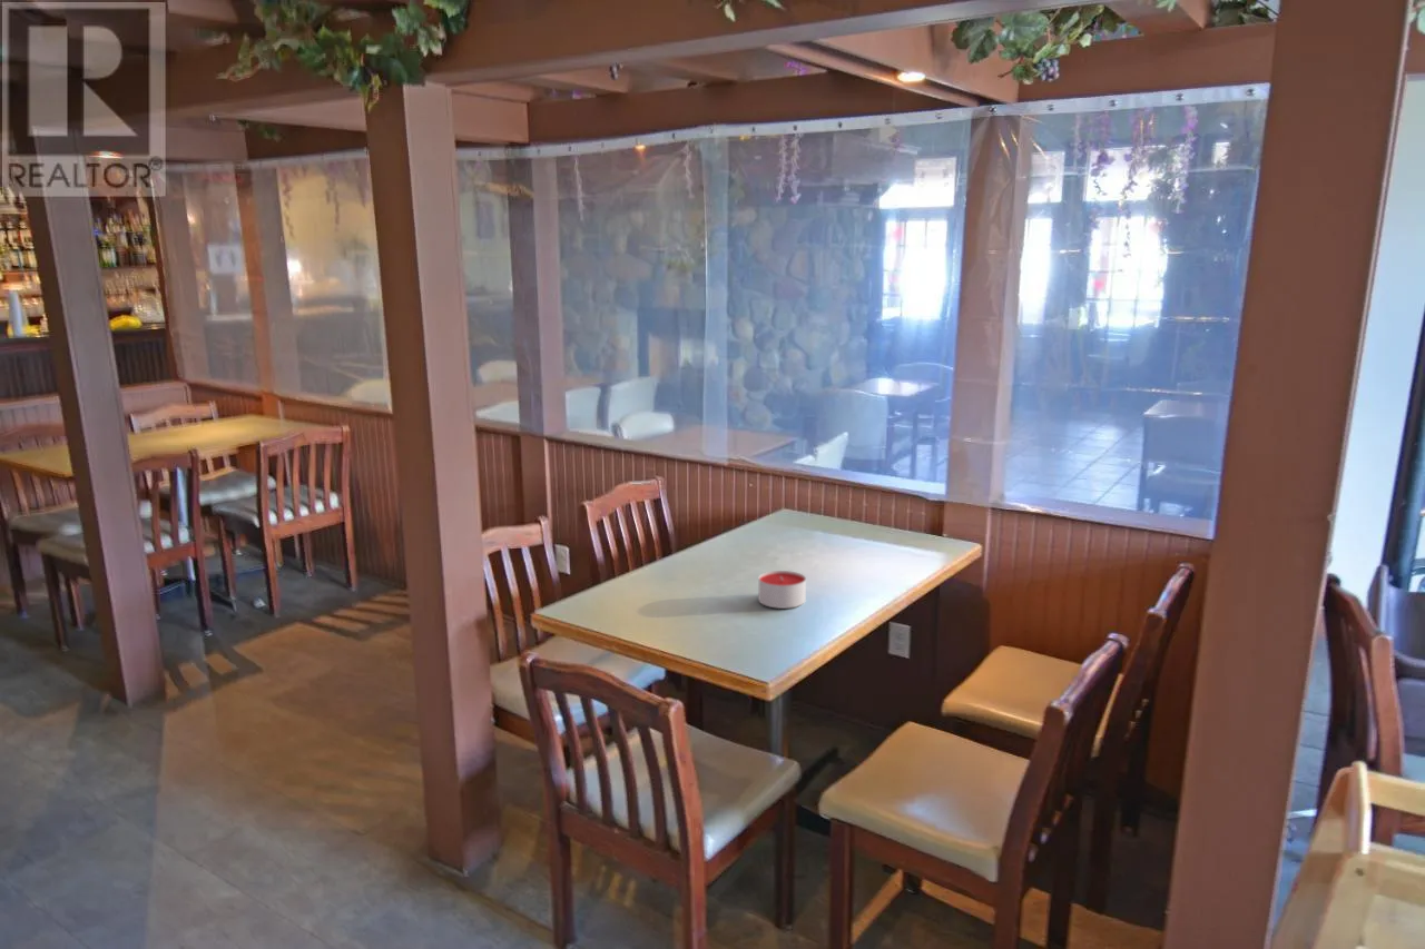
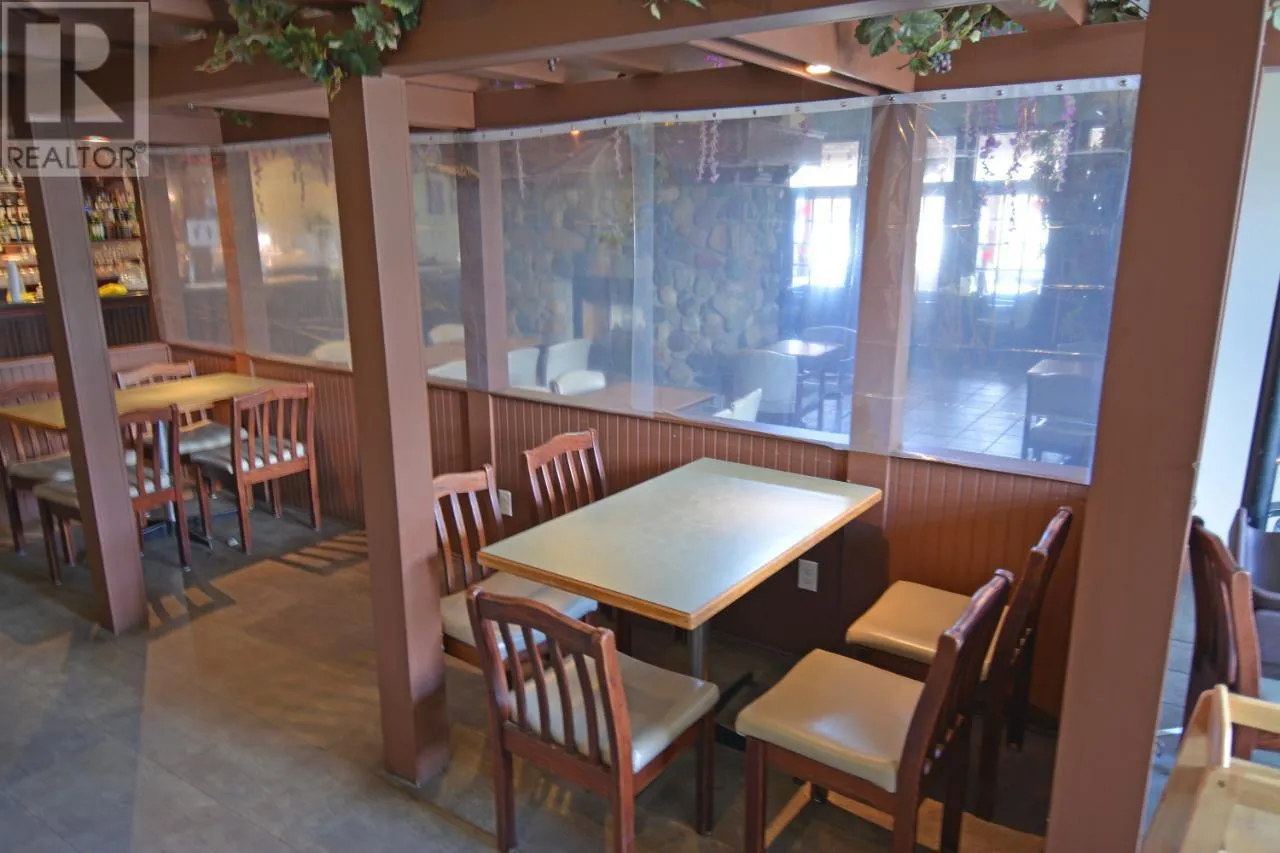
- candle (782, 587)
